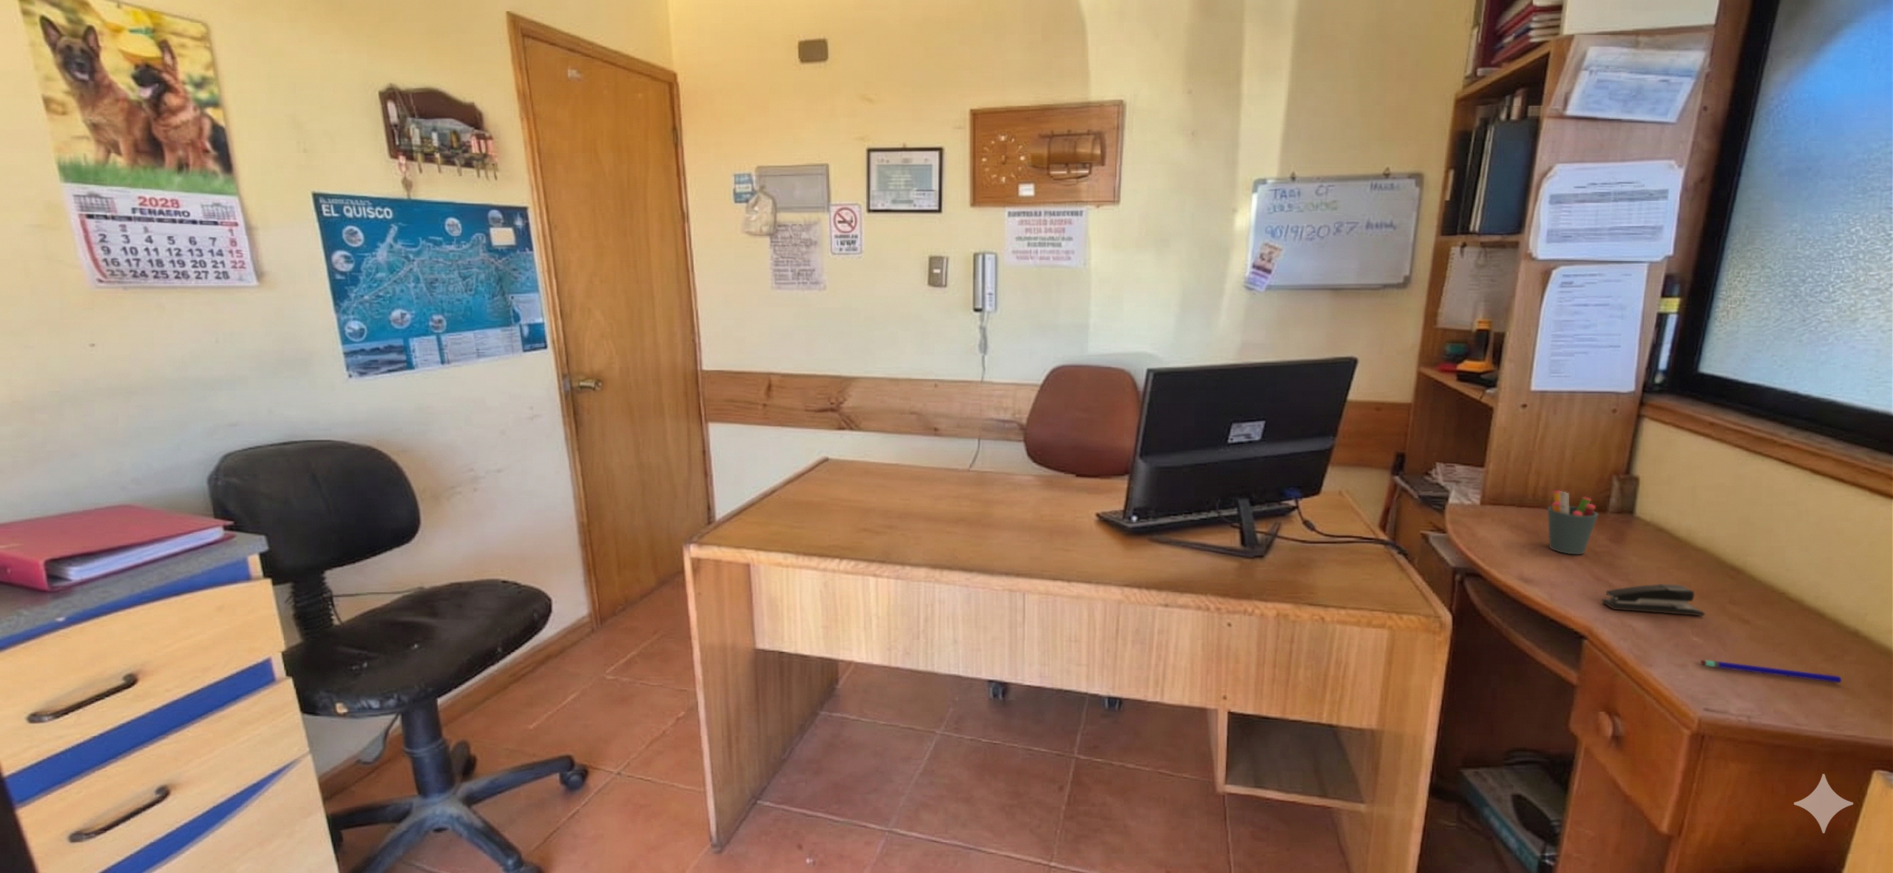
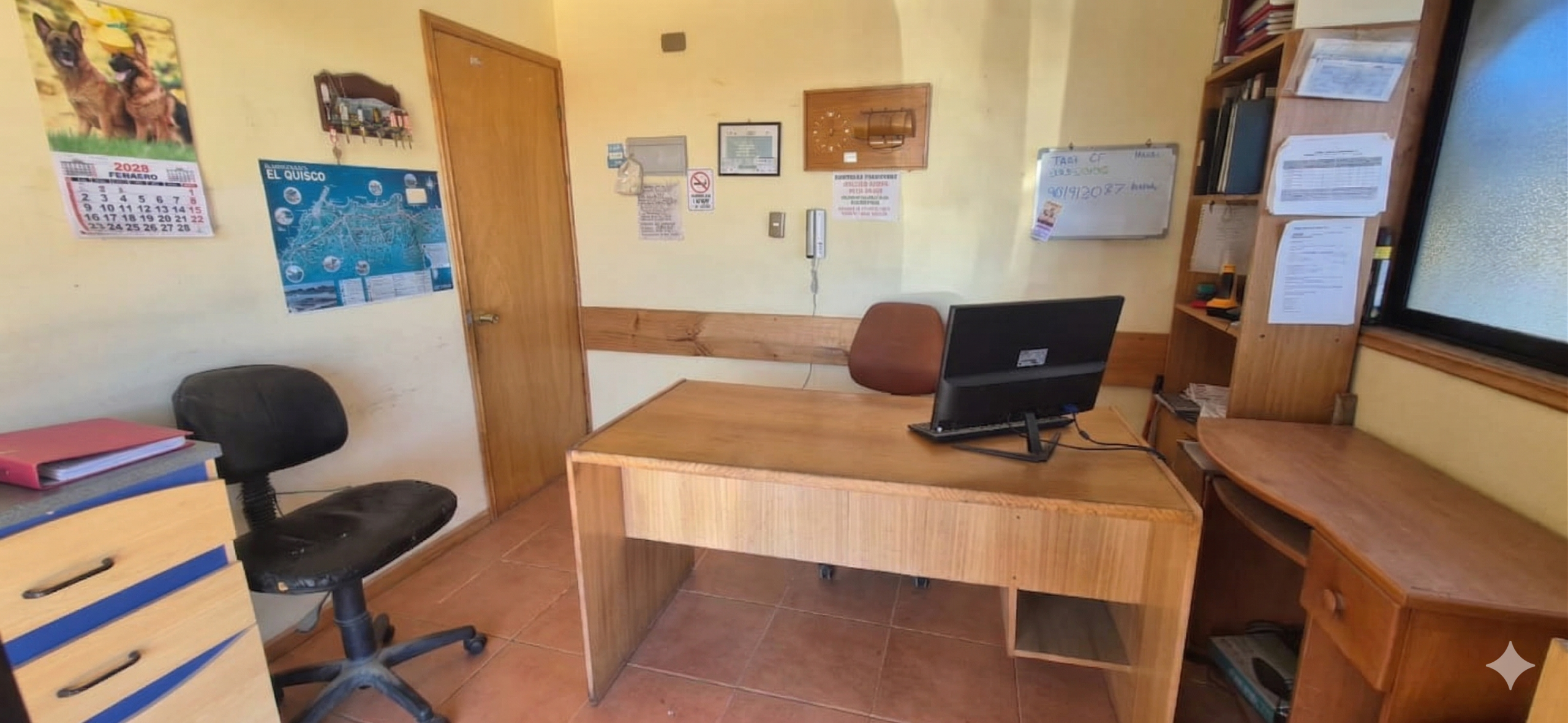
- pen (1769, 670)
- stapler (1653, 596)
- pen holder (1571, 519)
